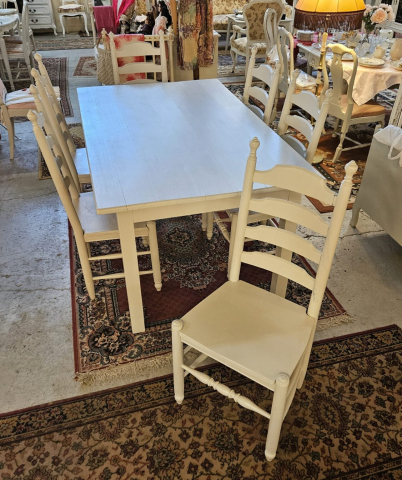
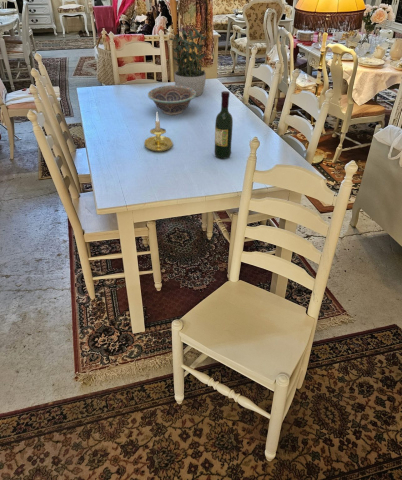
+ wine bottle (223, 125)
+ candle holder (157, 128)
+ decorative bowl (172, 102)
+ potted plant (188, 61)
